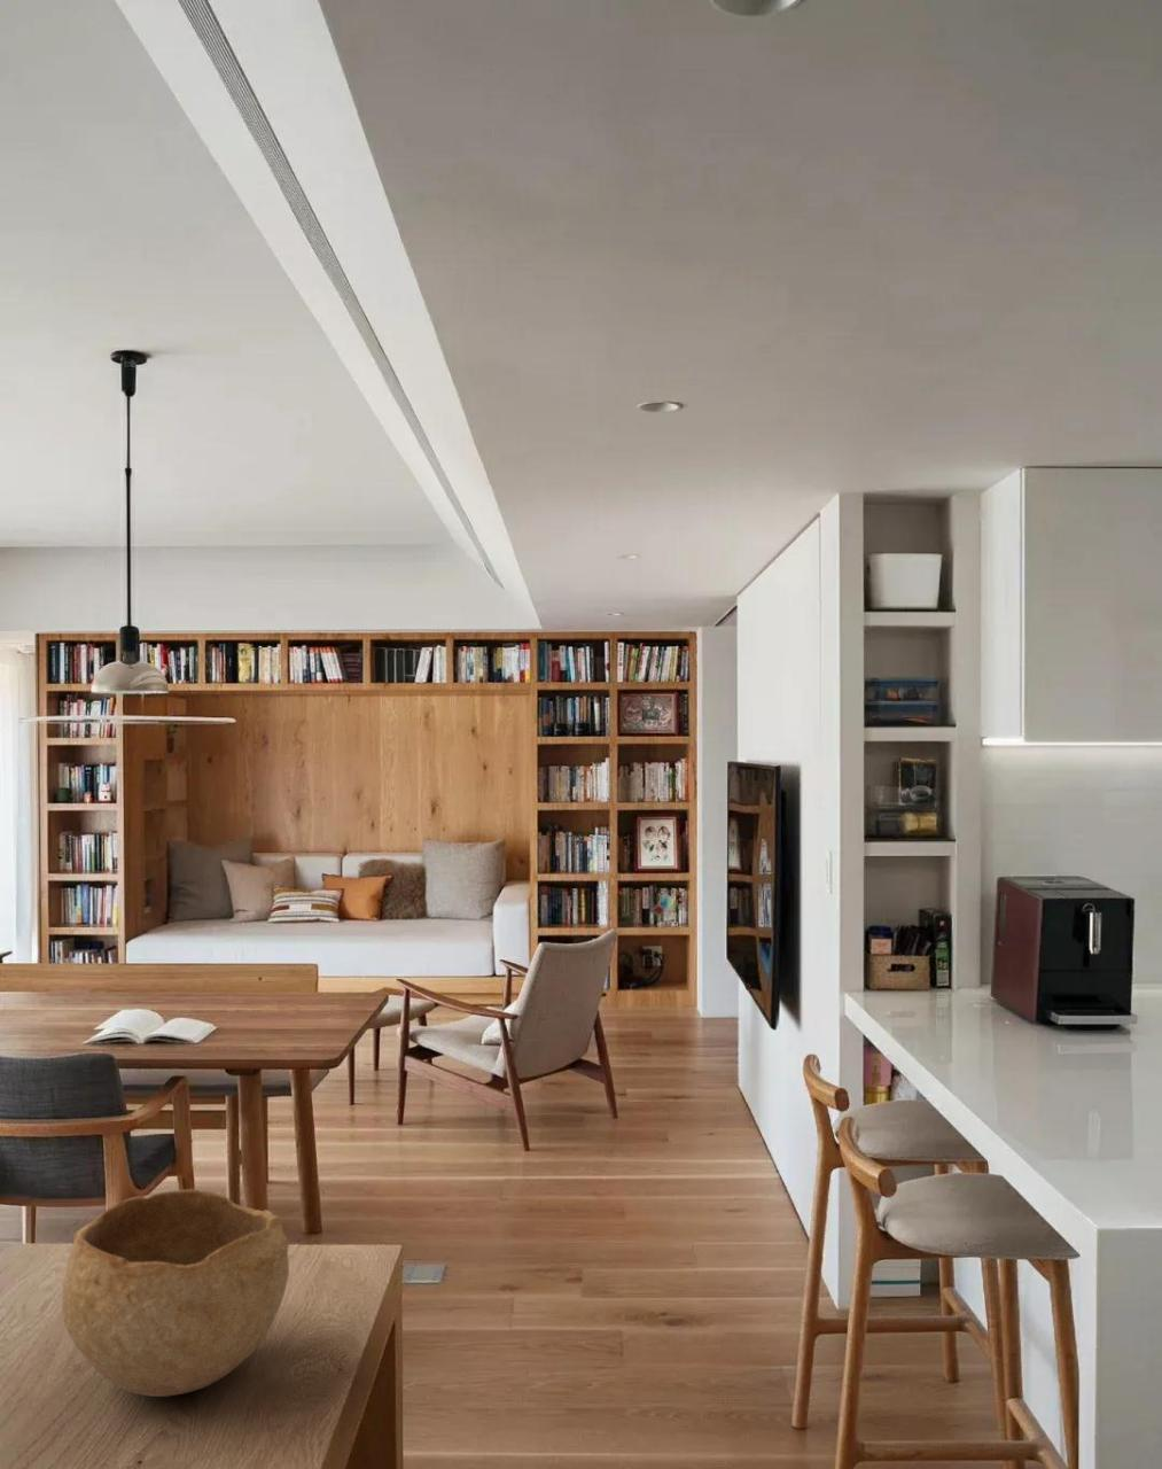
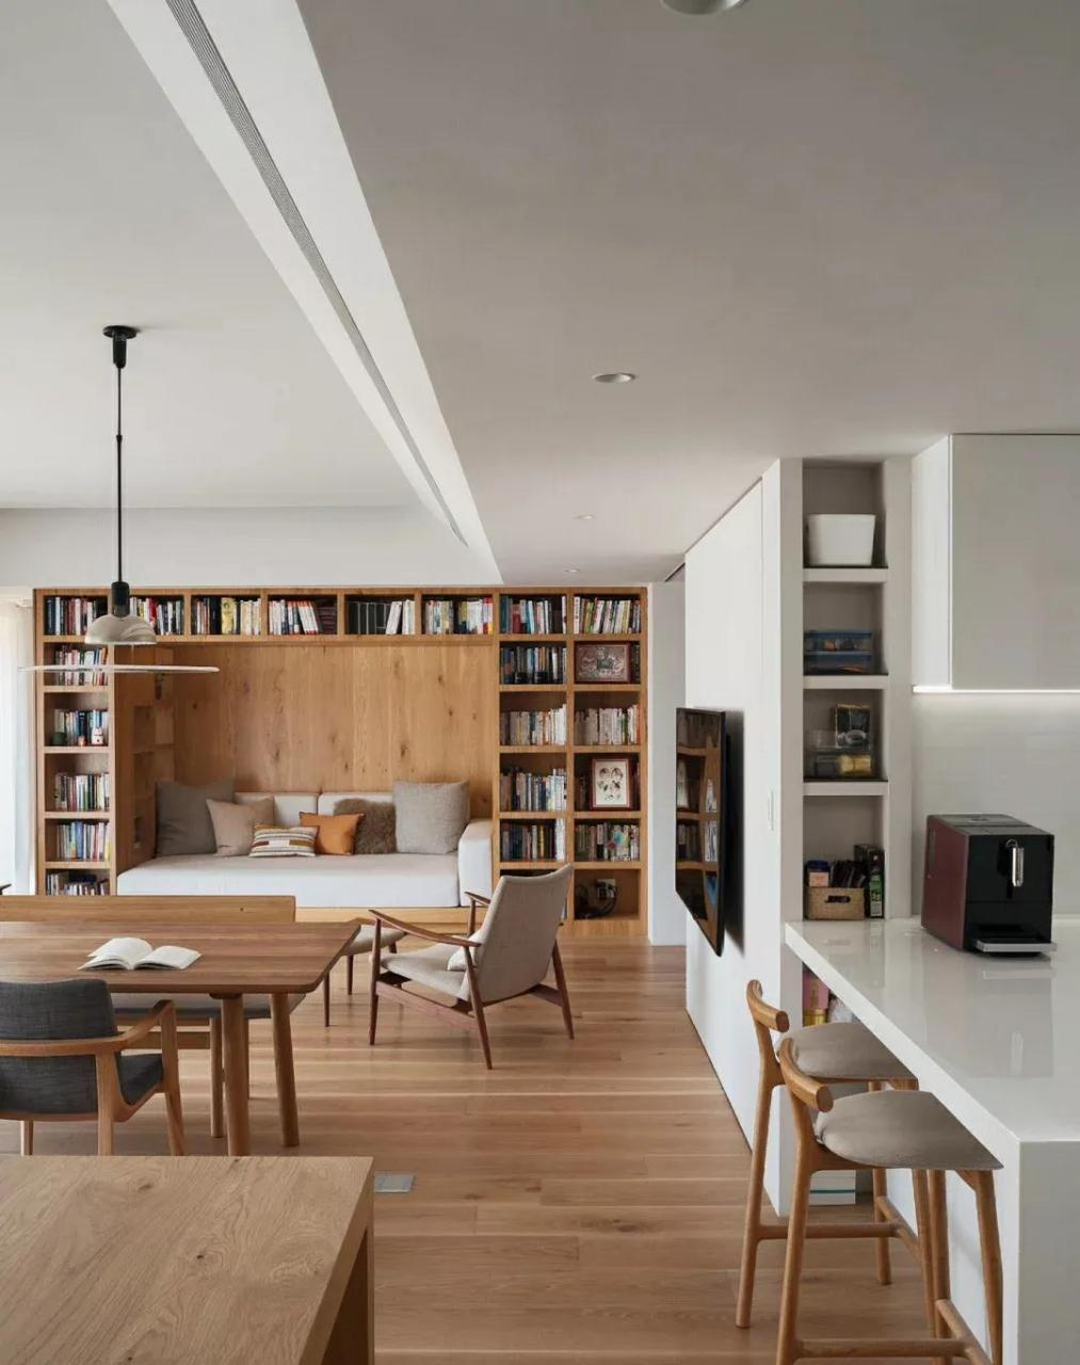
- bowl (172, 1297)
